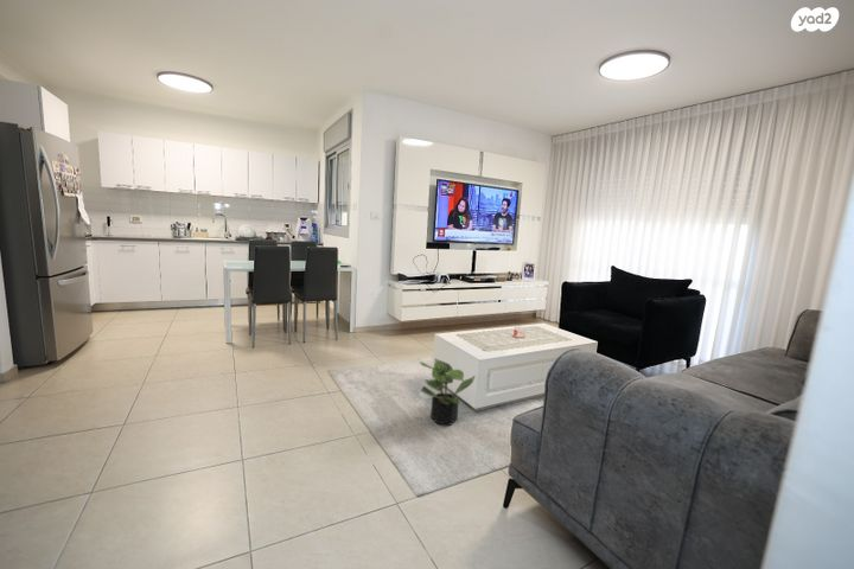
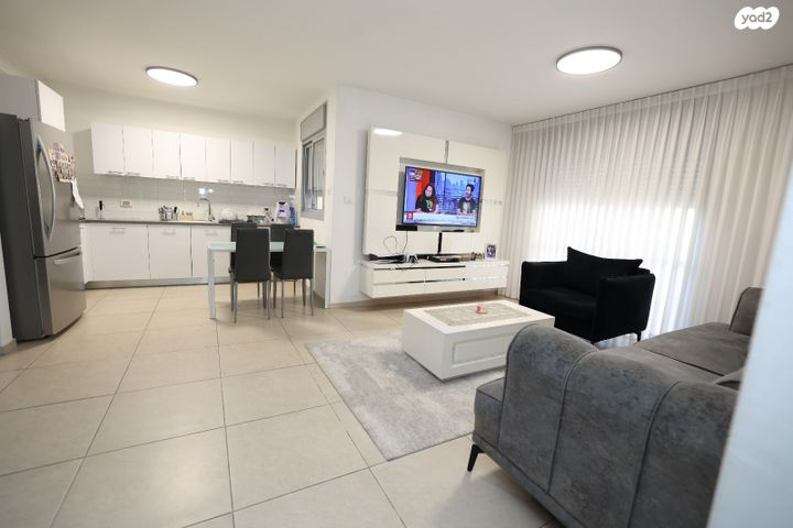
- potted plant (440, 388)
